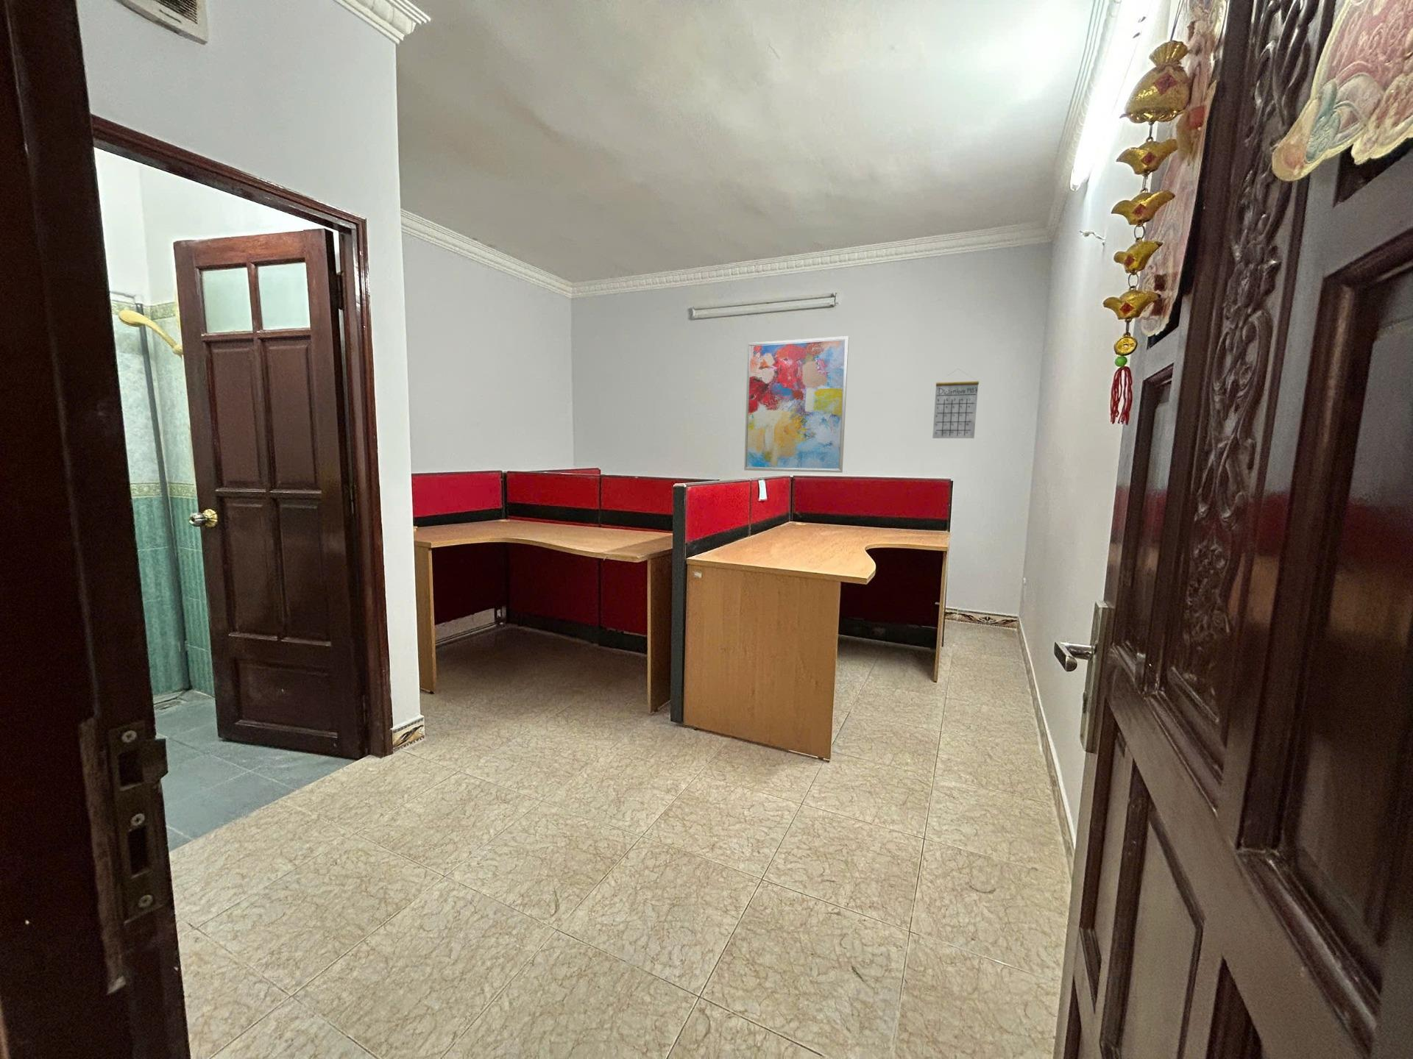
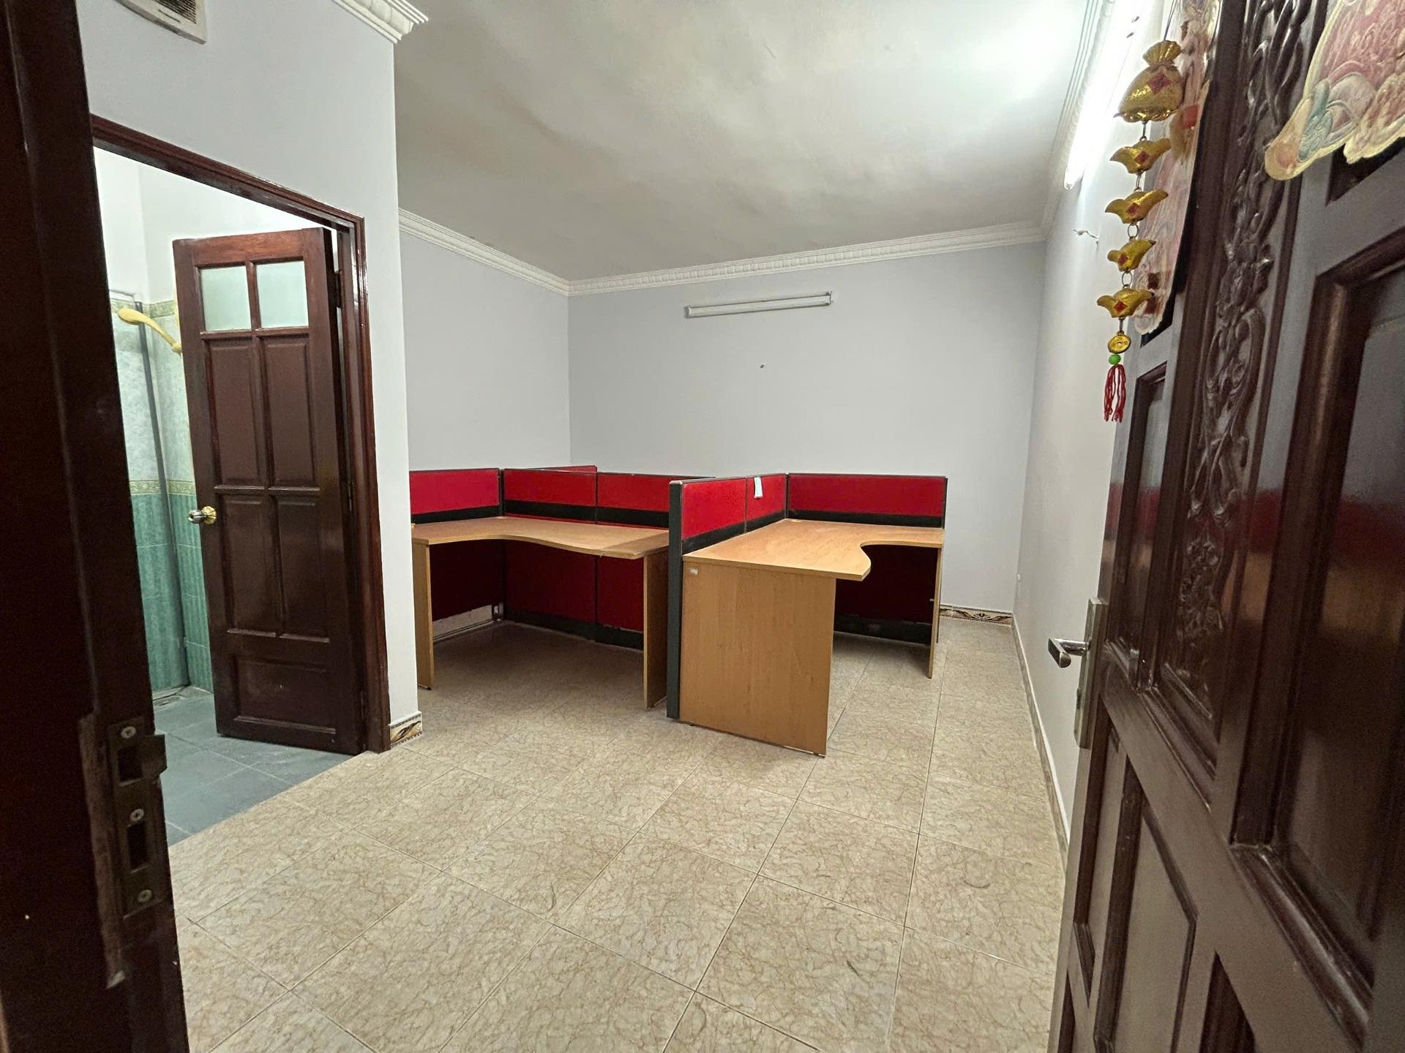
- wall art (794, 406)
- calendar (956, 403)
